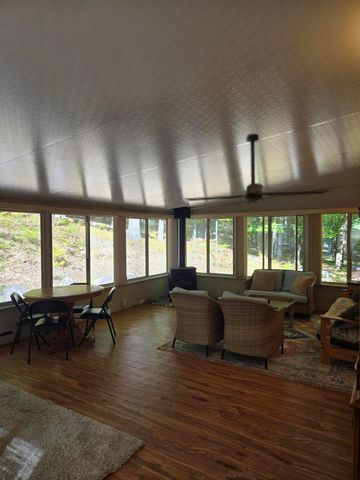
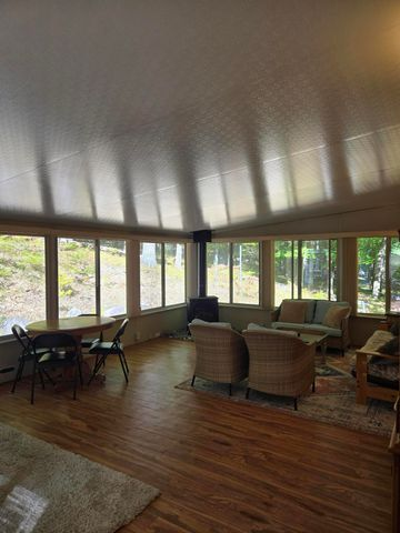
- ceiling fan (252, 168)
